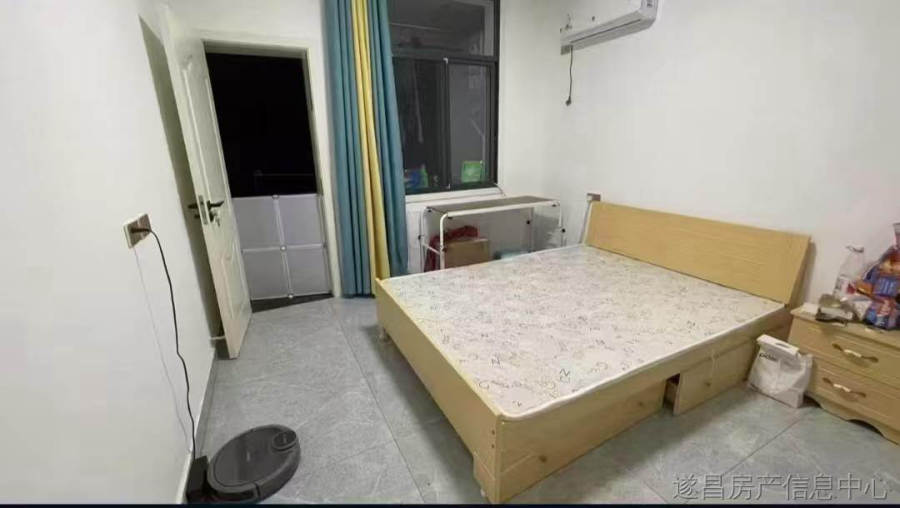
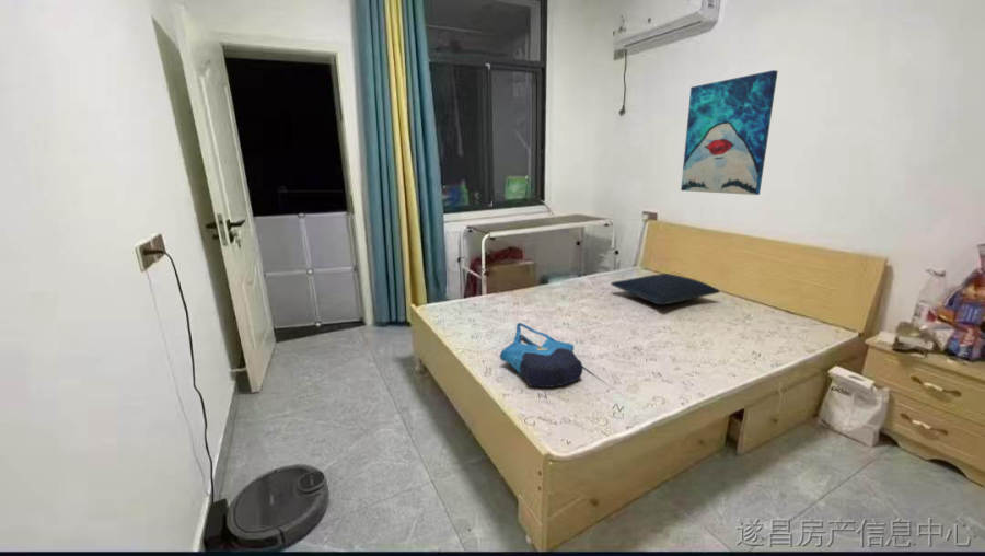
+ wall art (722, 138)
+ pillow (662, 287)
+ tote bag (536, 350)
